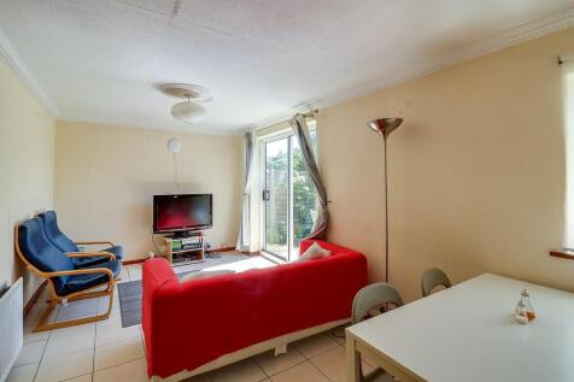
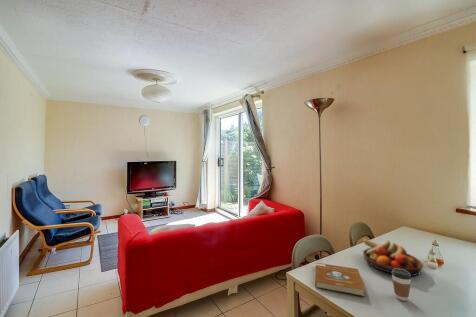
+ coffee cup (401, 284)
+ book (337, 277)
+ fruit bowl (390, 255)
